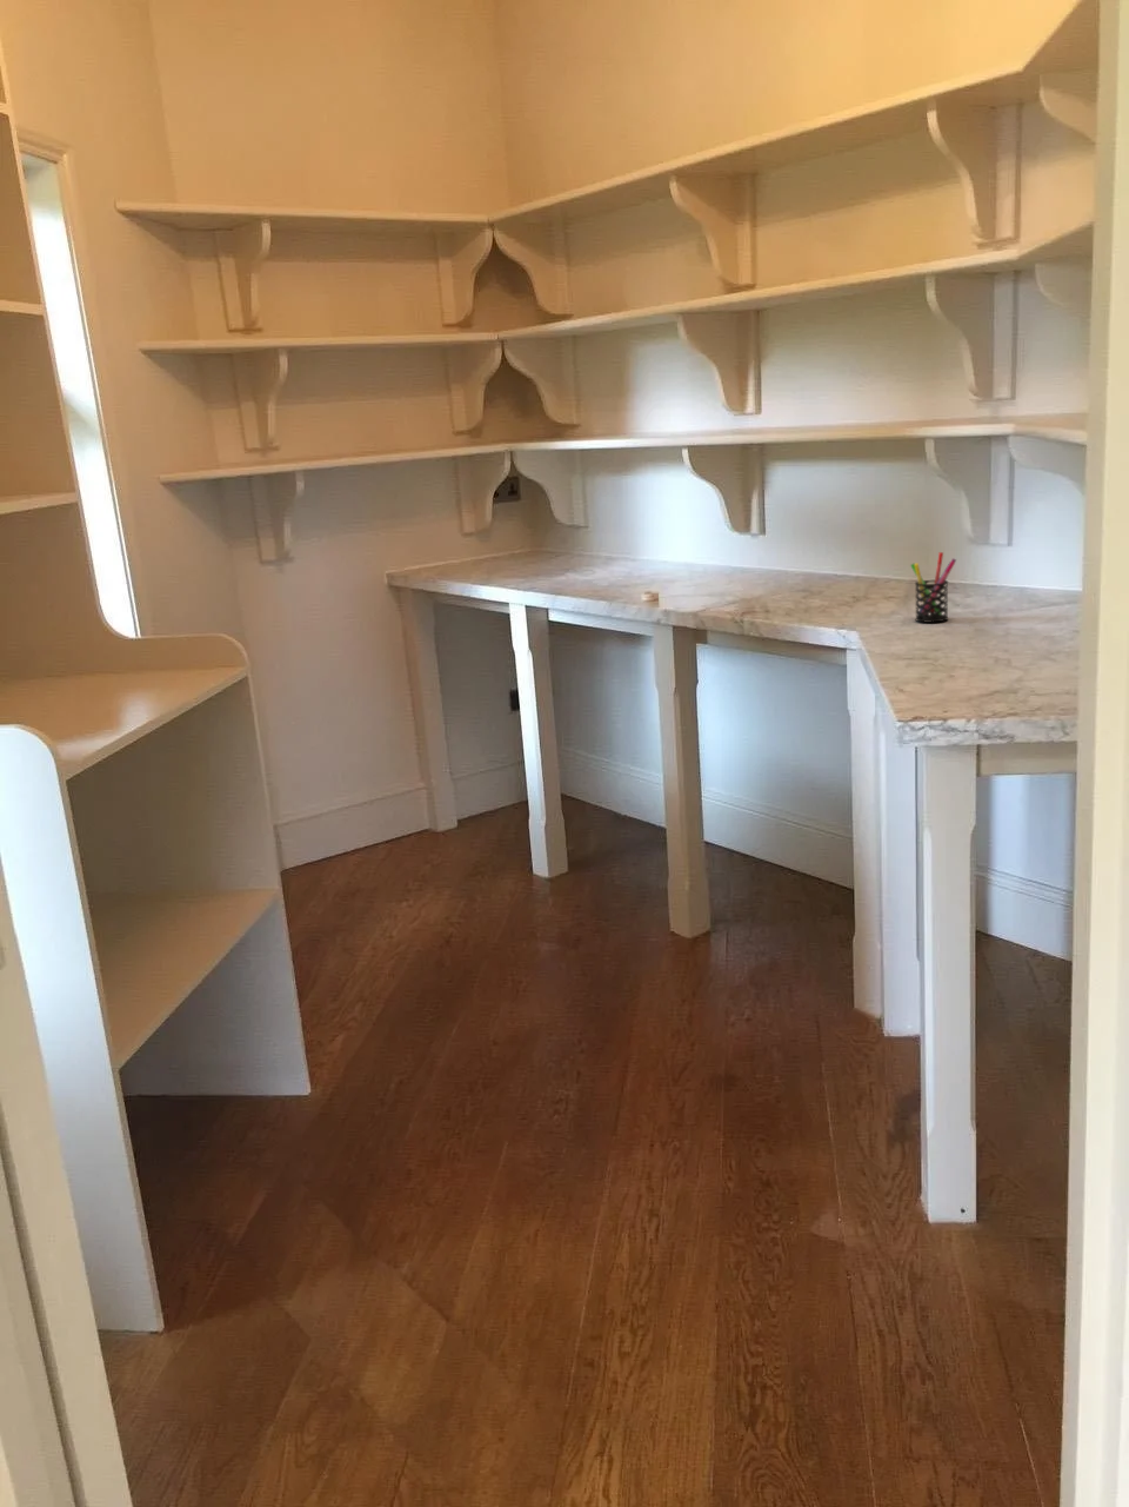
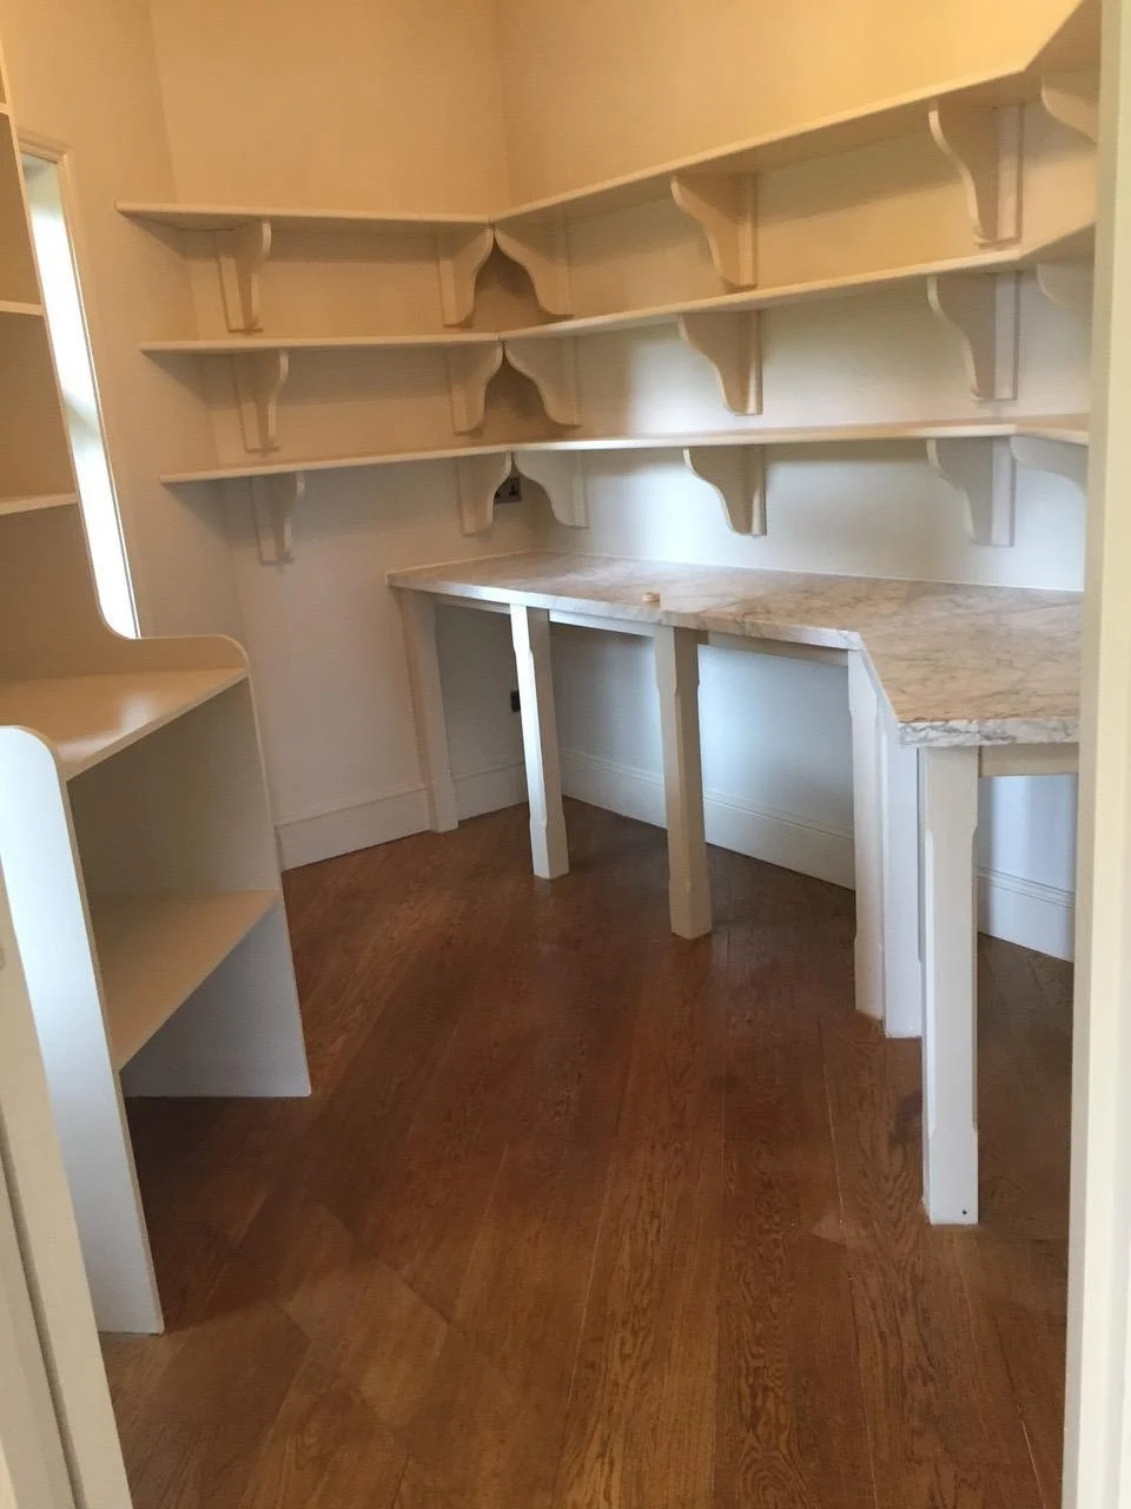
- pen holder (929, 586)
